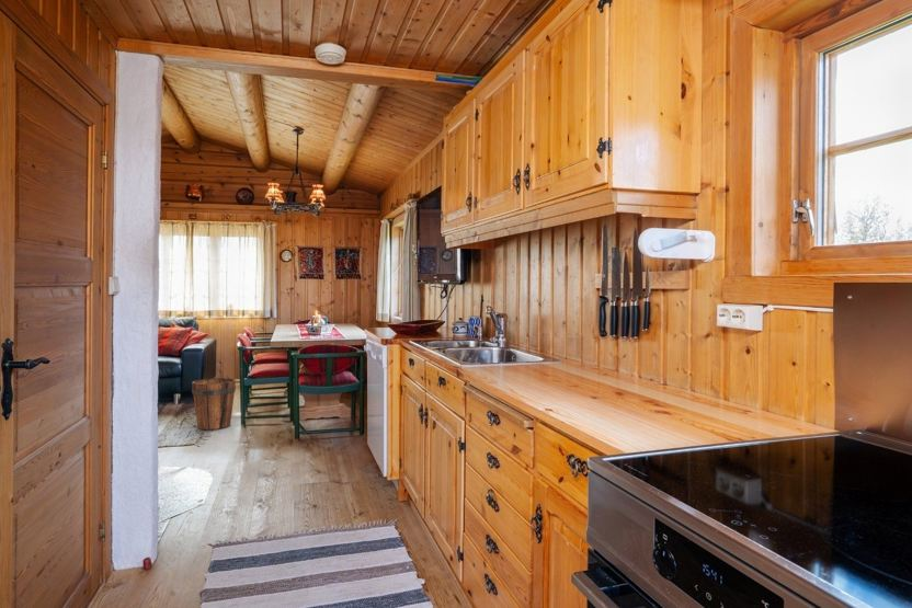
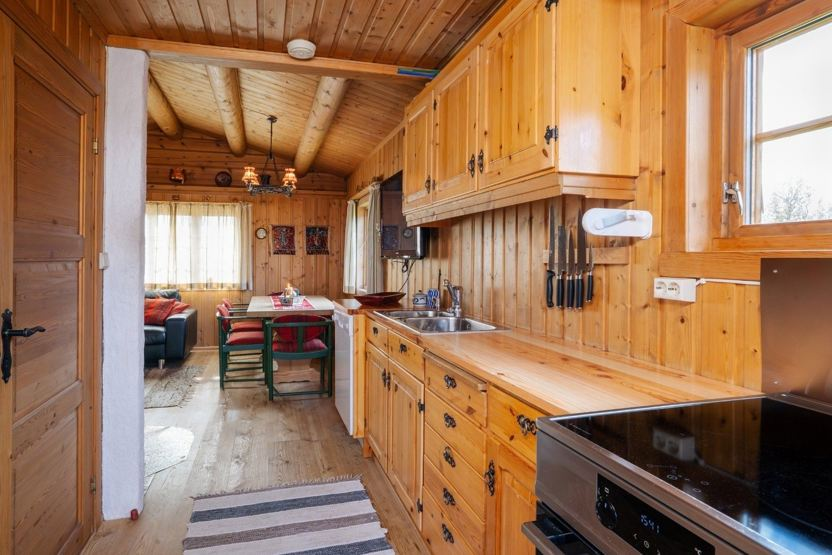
- bucket (214, 403)
